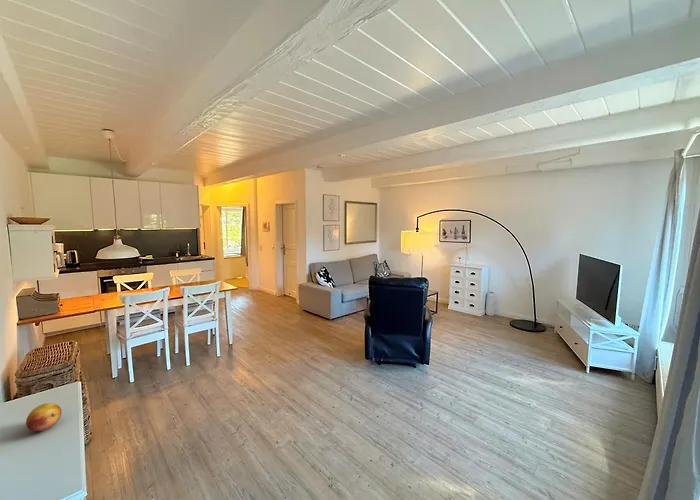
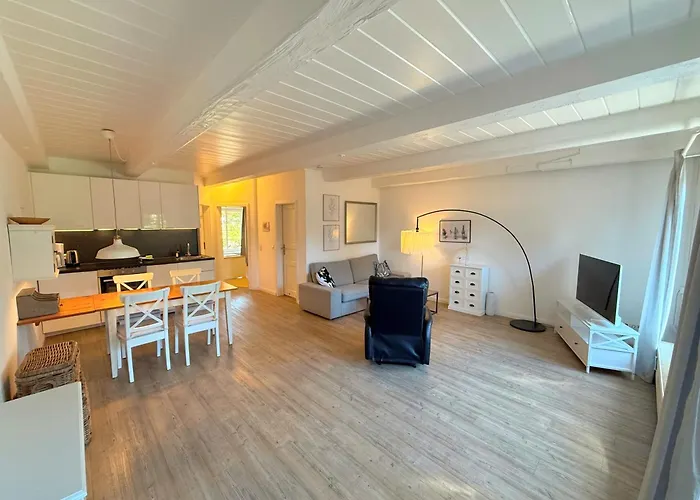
- fruit (44, 415)
